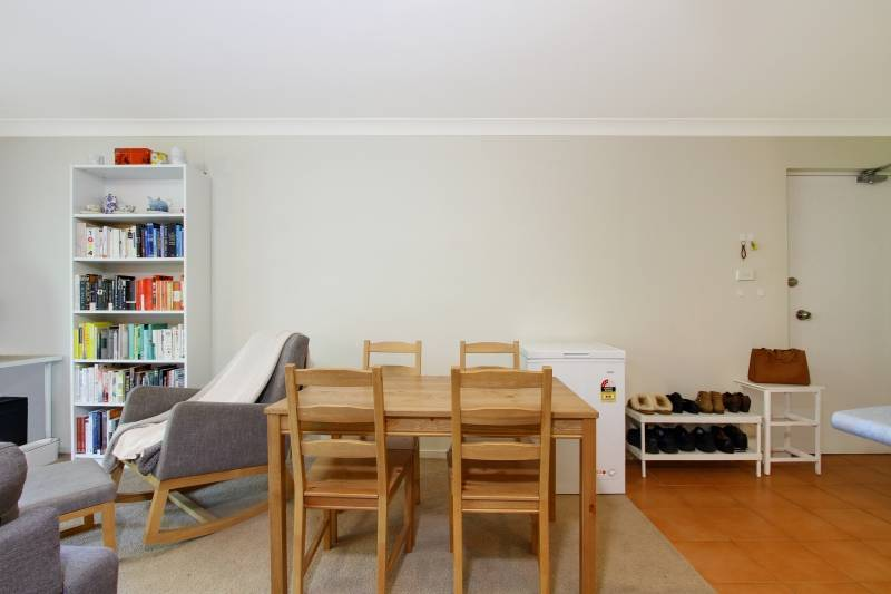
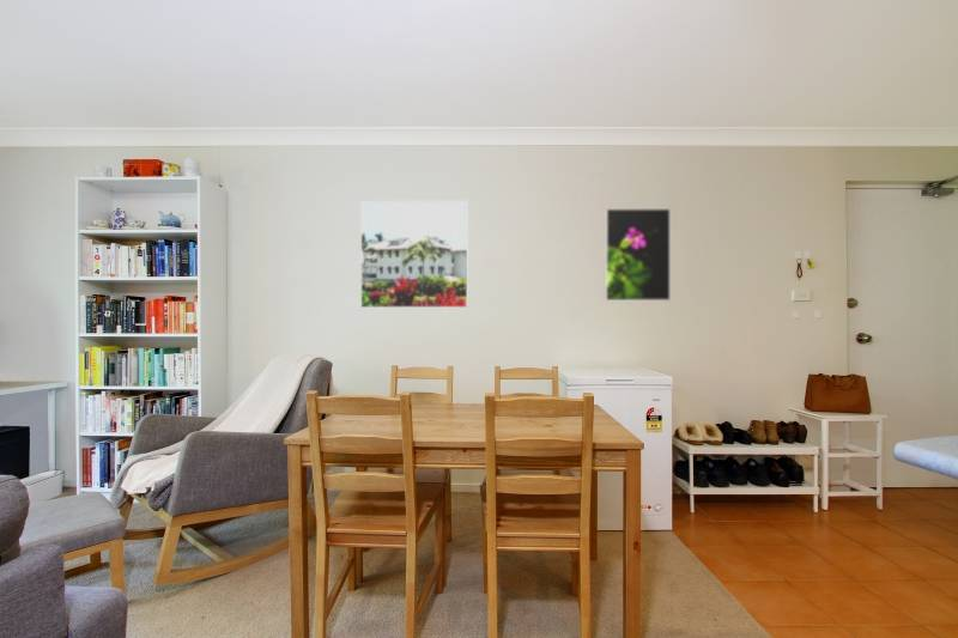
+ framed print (414, 254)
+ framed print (637, 254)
